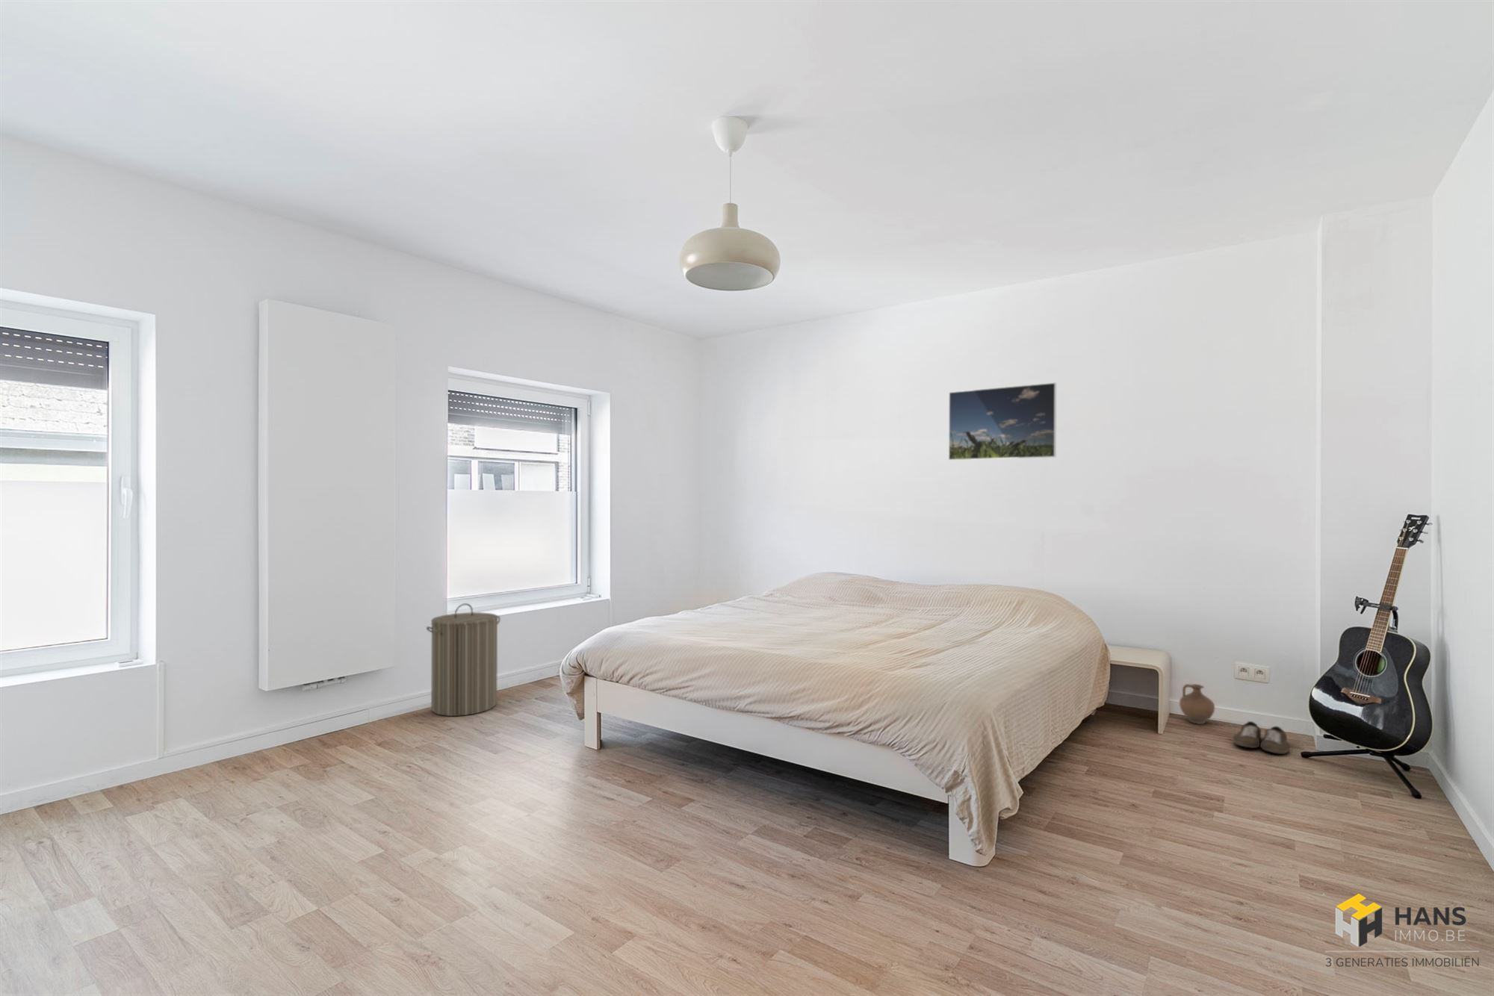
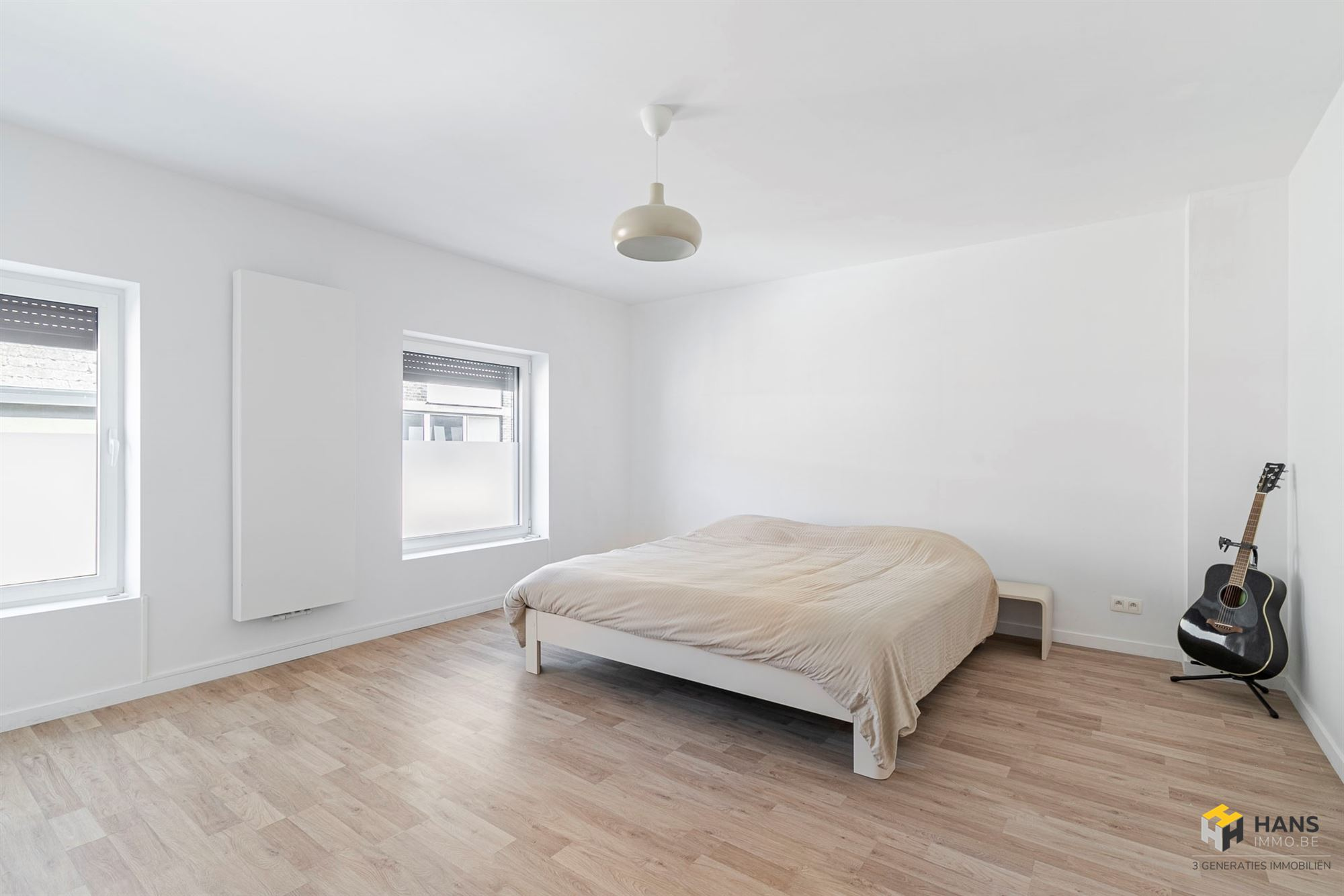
- laundry hamper (465, 655)
- shoe (1261, 736)
- ceramic jug (1197, 704)
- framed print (999, 422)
